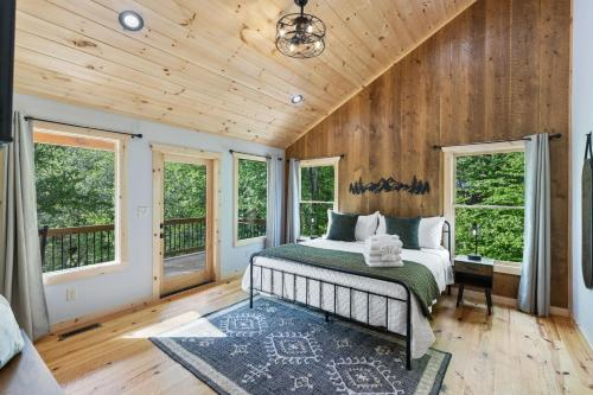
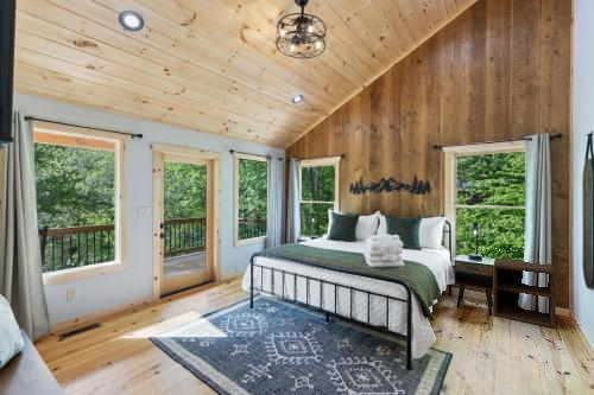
+ nightstand (522, 289)
